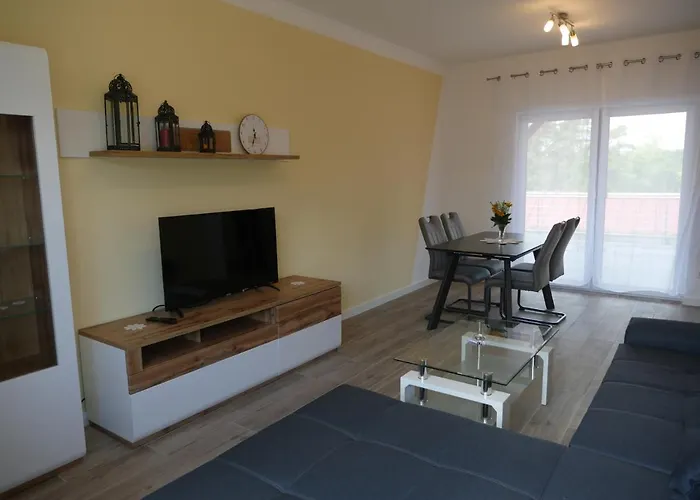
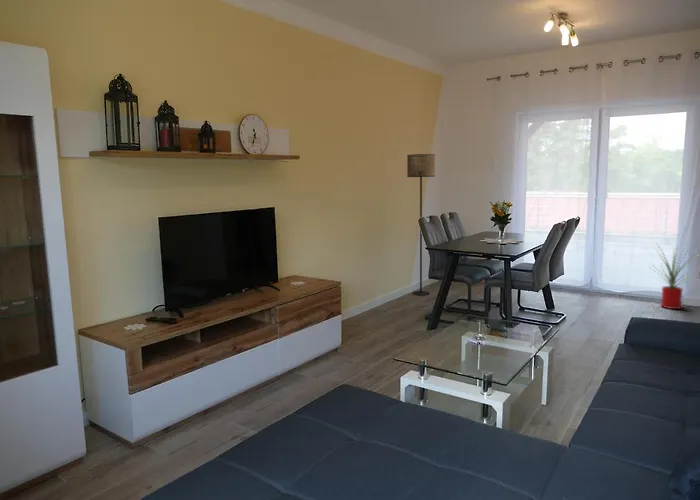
+ floor lamp (420, 230)
+ house plant (673, 275)
